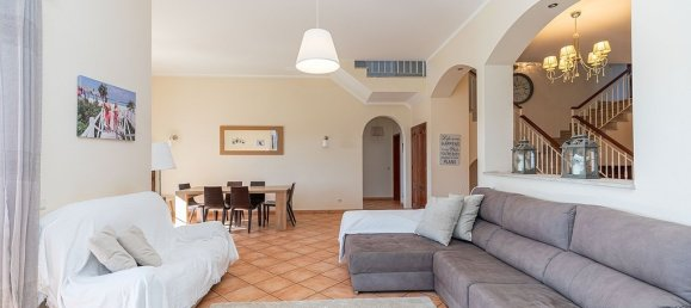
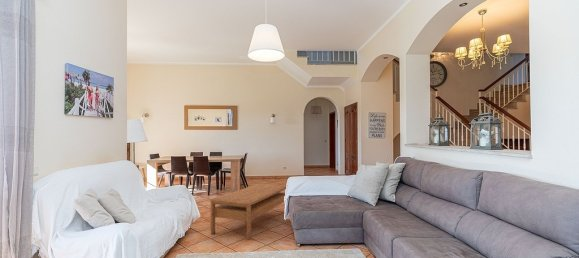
+ coffee table (254, 207)
